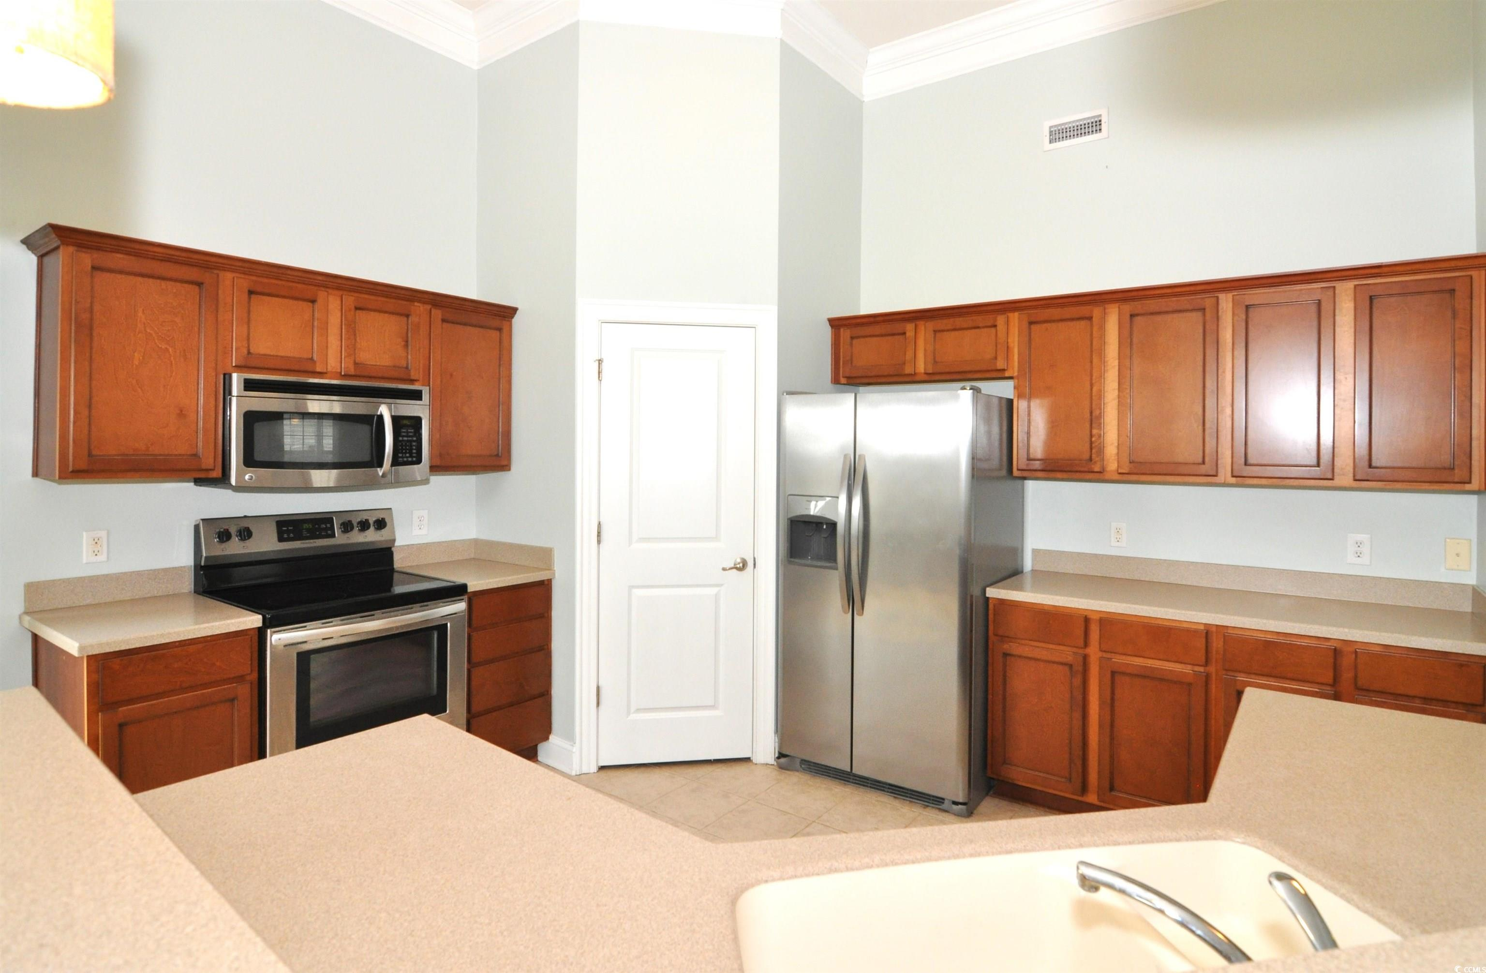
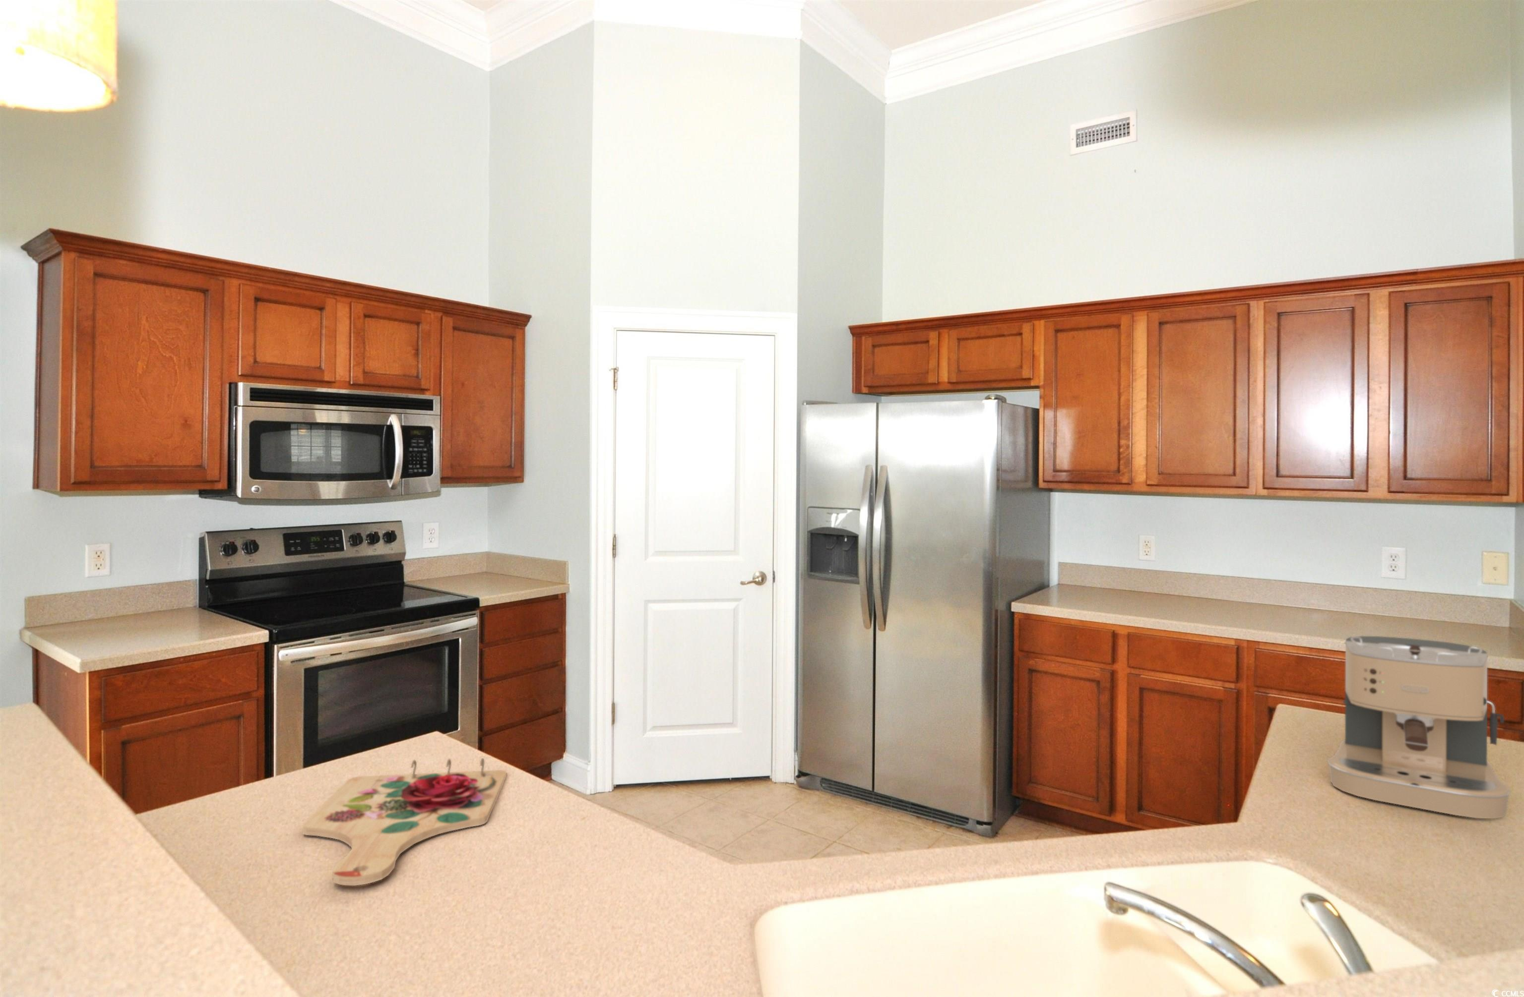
+ coffee maker (1414, 717)
+ cutting board (399, 809)
